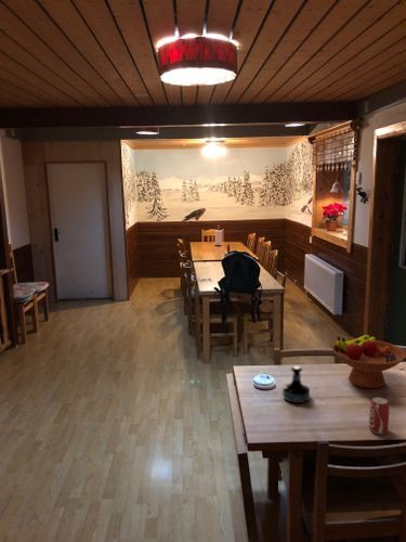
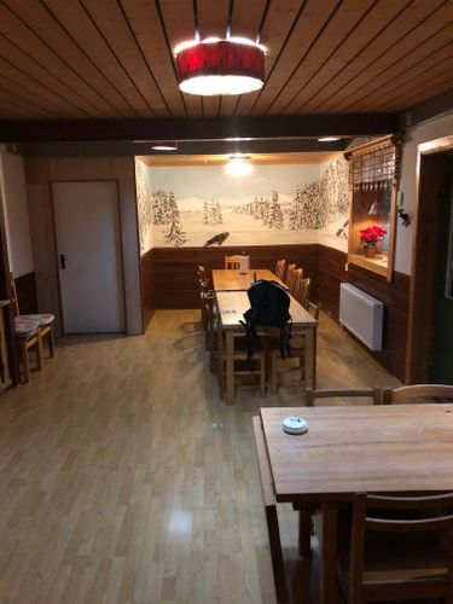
- beverage can (379, 415)
- tequila bottle (296, 383)
- fruit bowl (367, 360)
